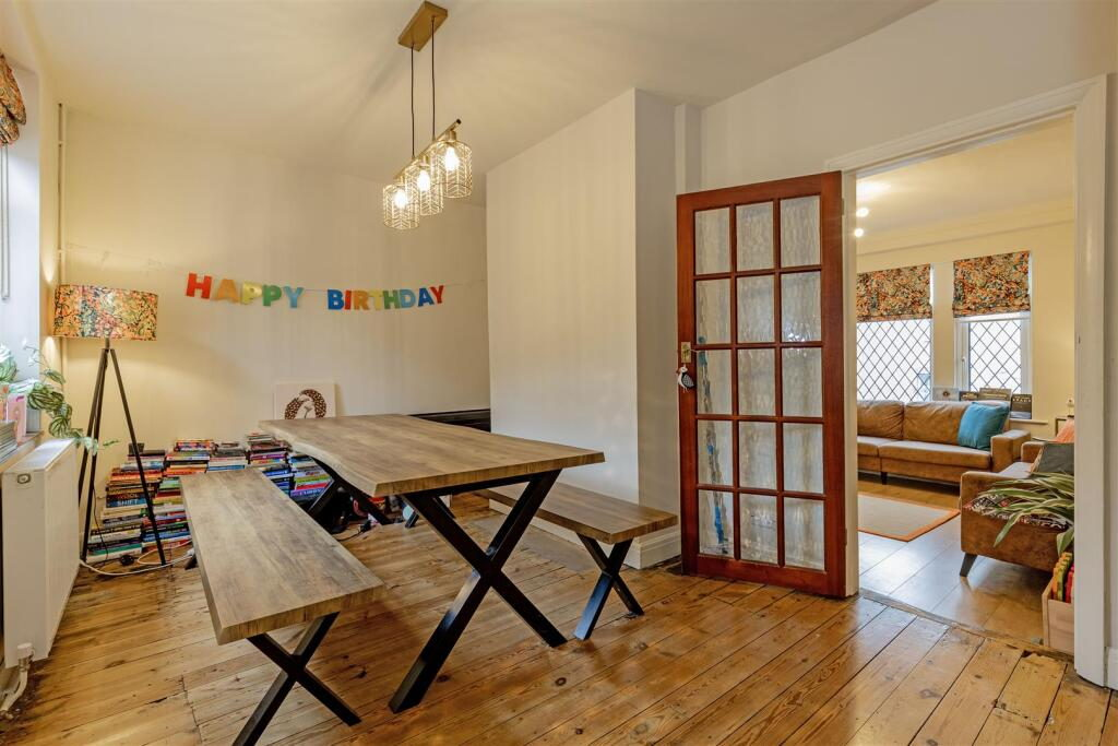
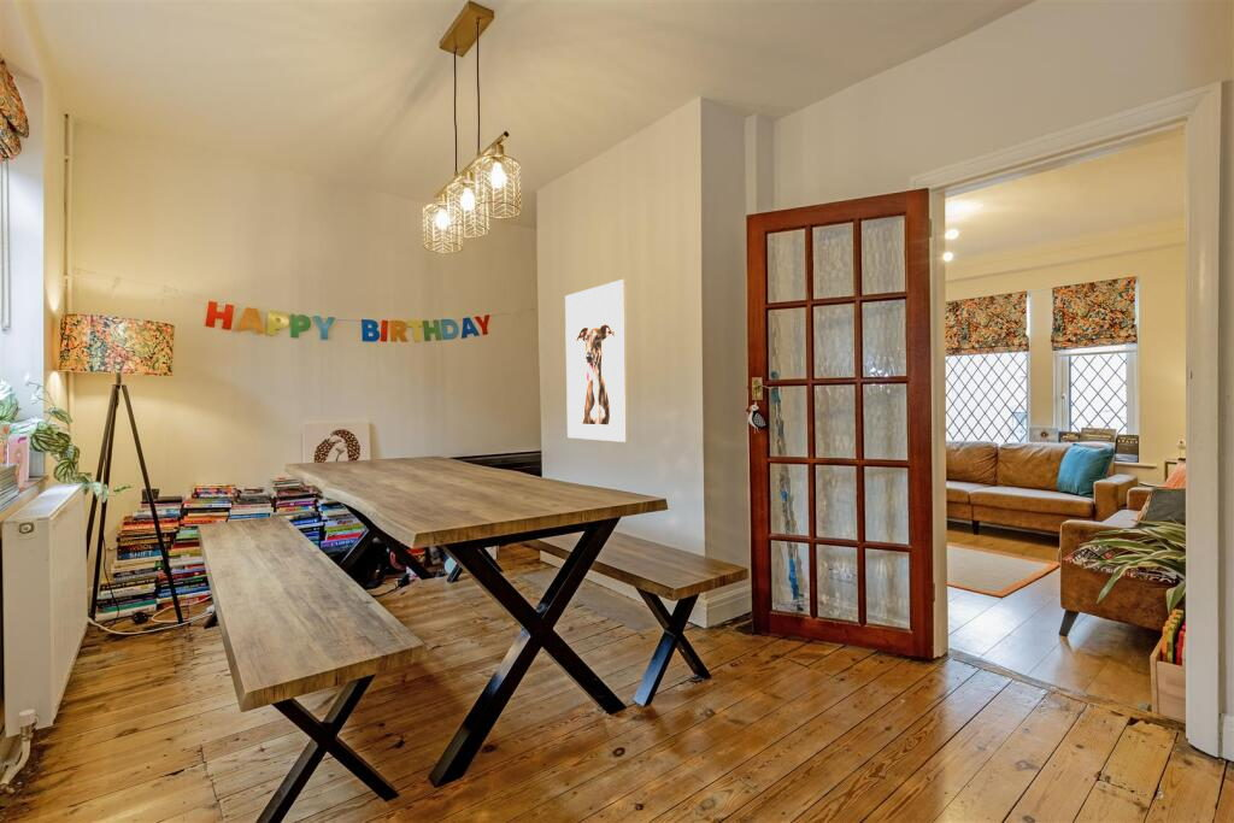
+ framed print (594, 364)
